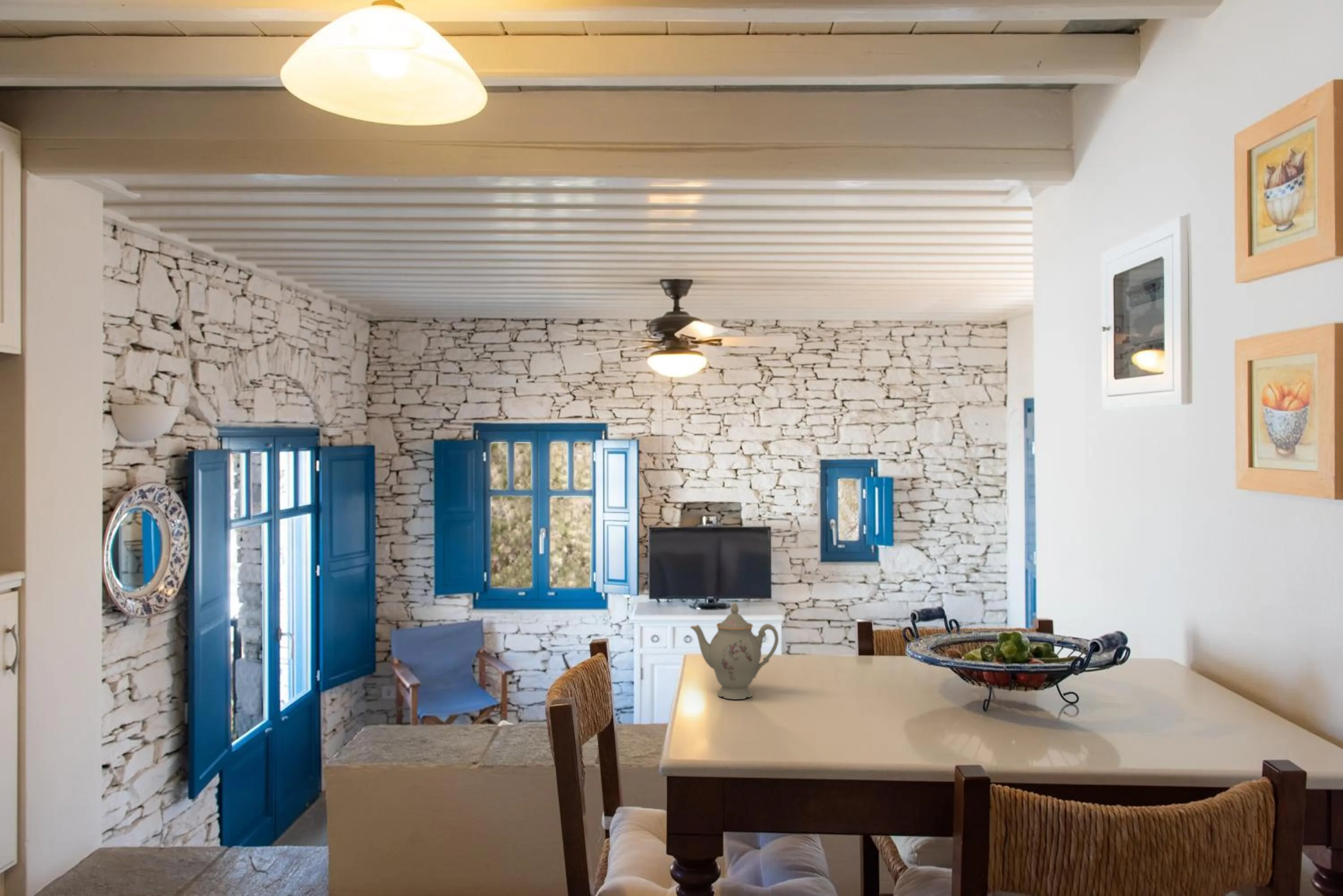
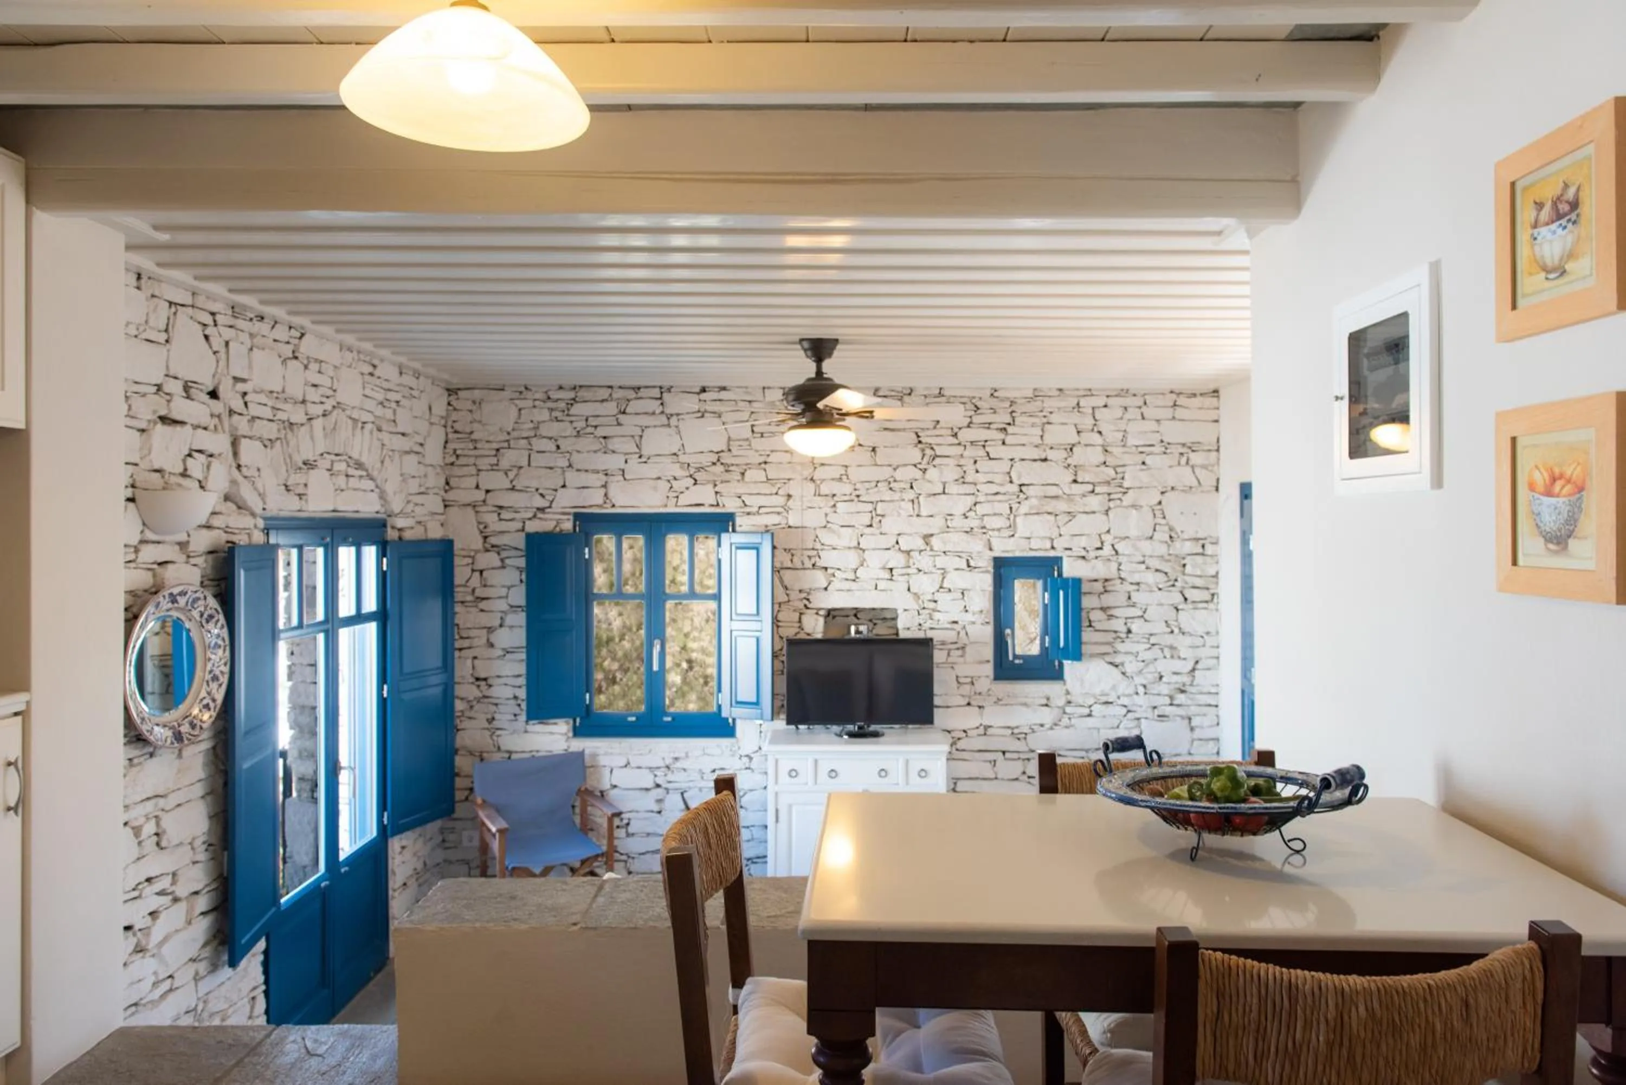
- chinaware (734, 649)
